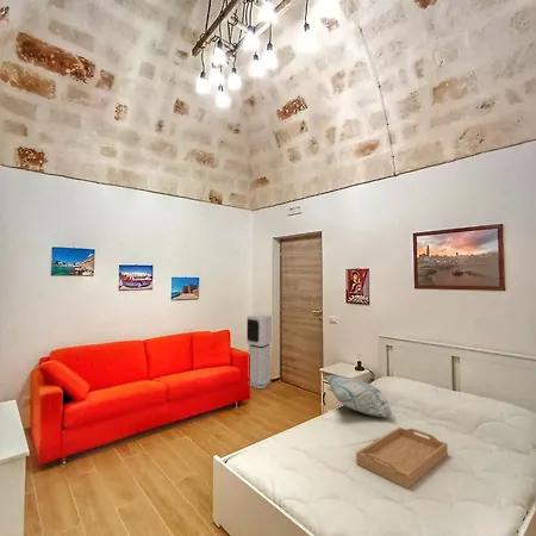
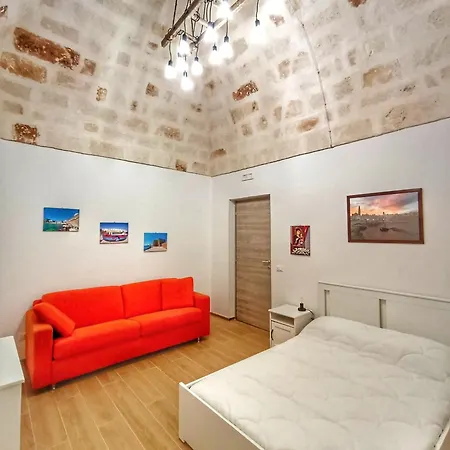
- air purifier (261, 349)
- serving tray (403, 451)
- decorative pillow (355, 394)
